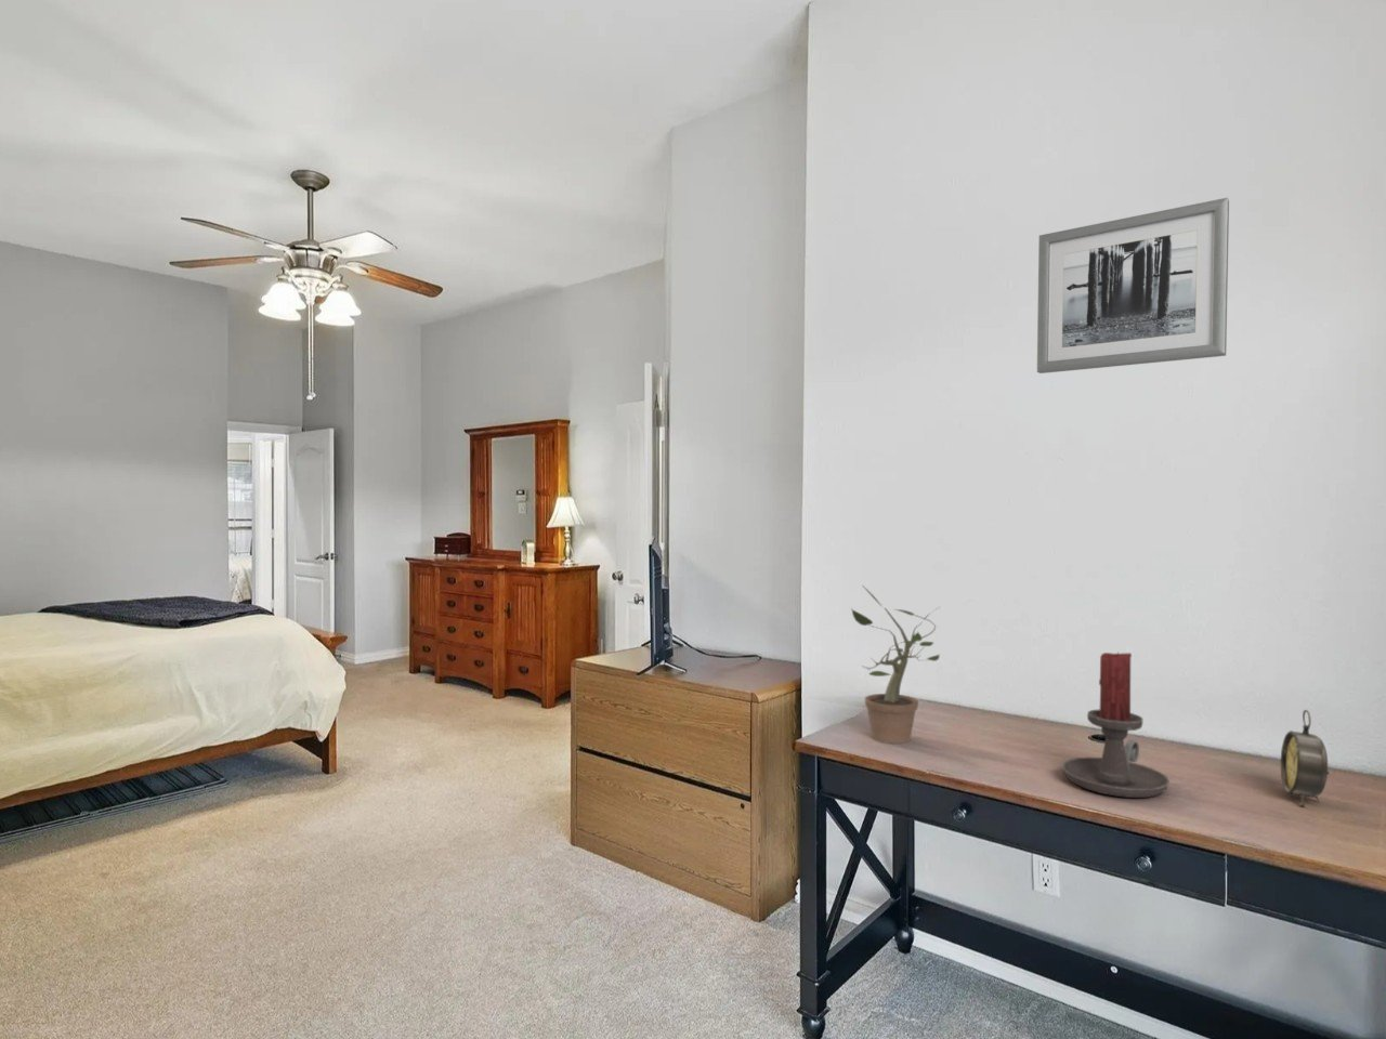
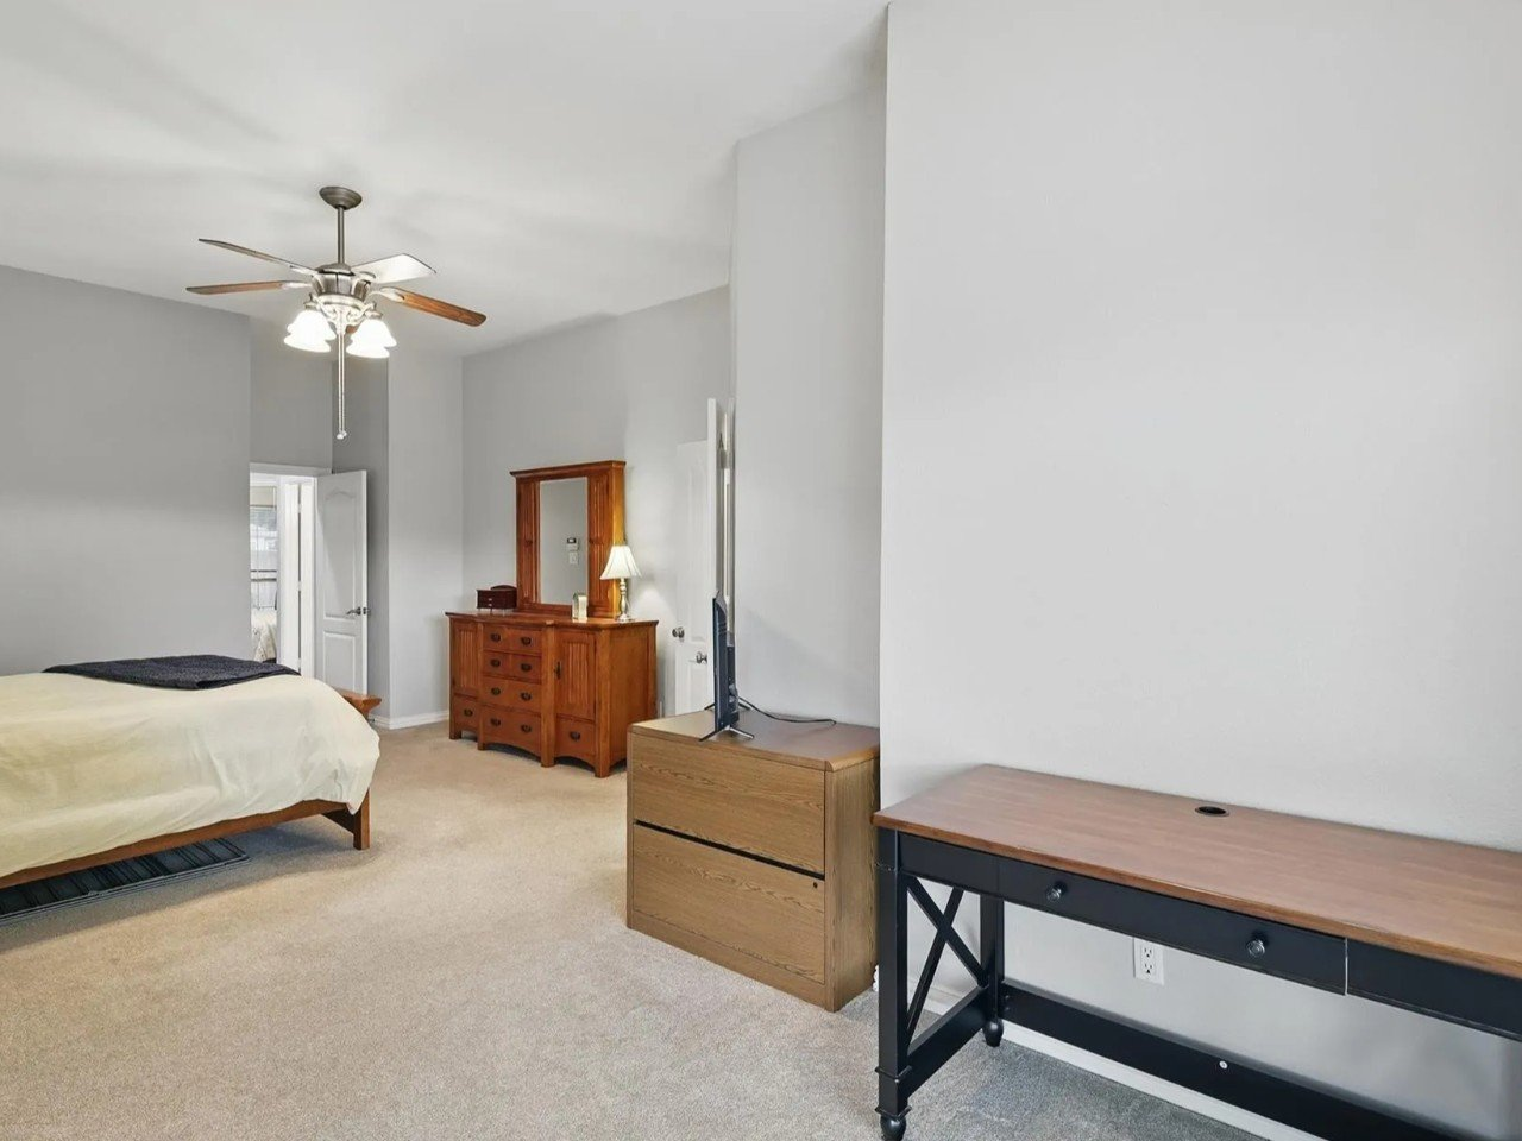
- potted plant (900, 659)
- alarm clock (1305, 754)
- candle holder (1119, 714)
- wall art (1126, 291)
